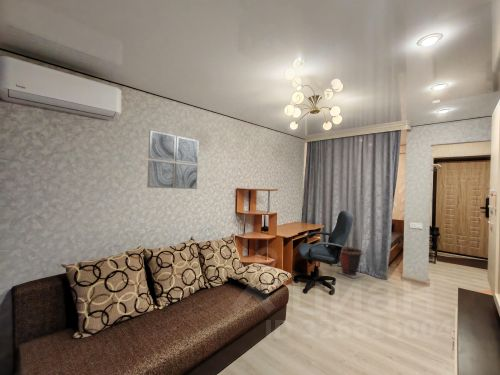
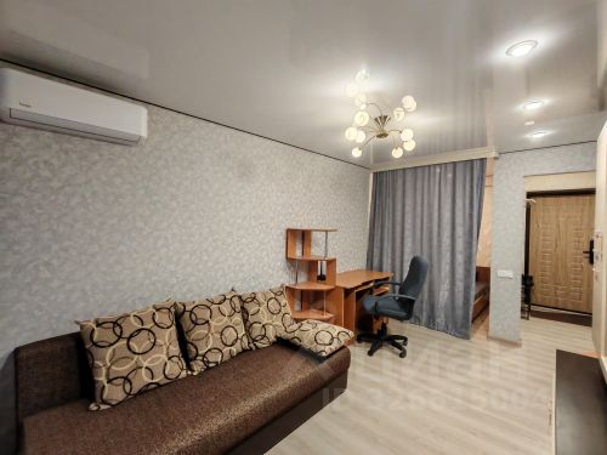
- waste bin (349, 260)
- wall art (175, 161)
